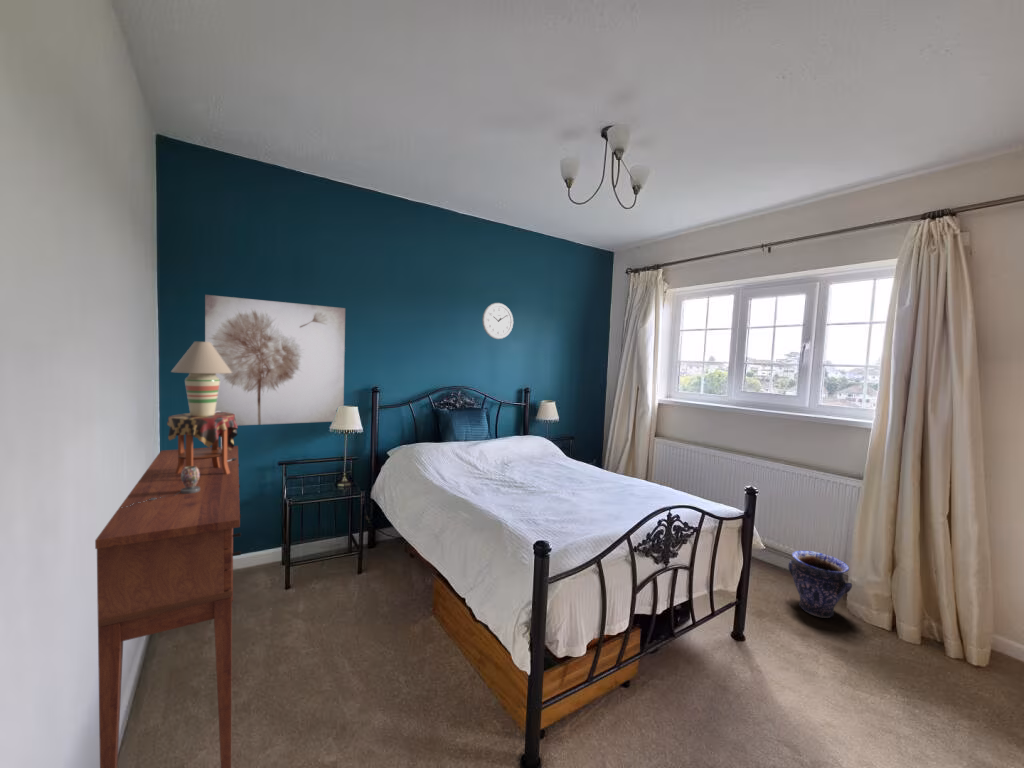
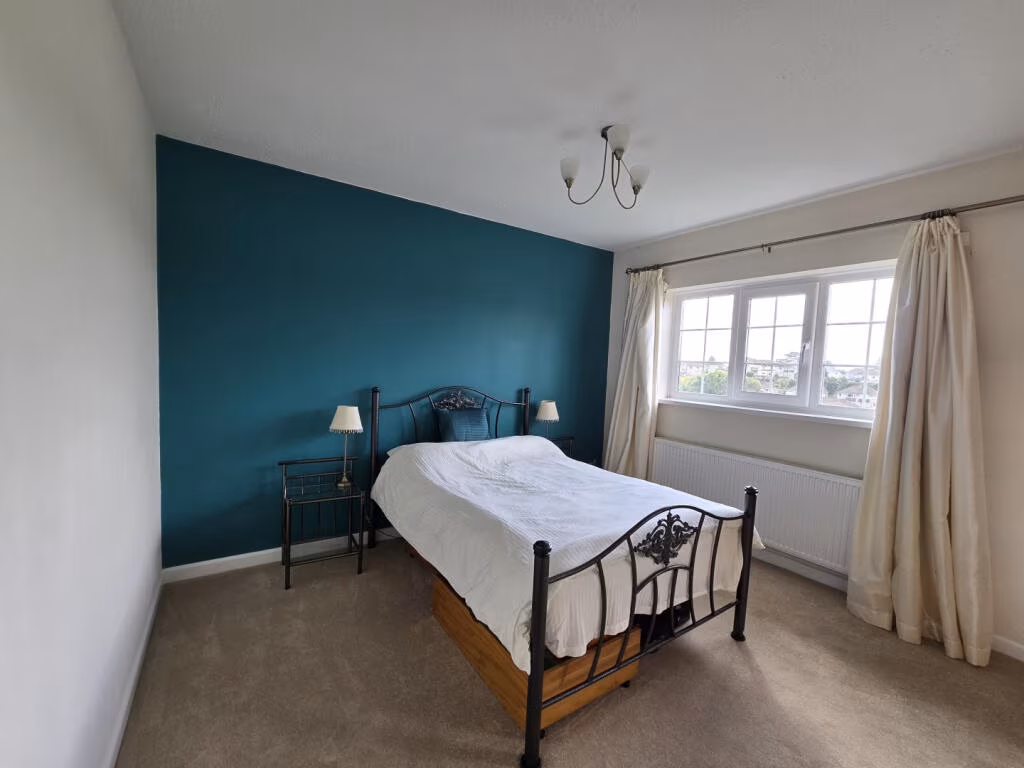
- decorative vase (164, 496)
- wall clock (498, 321)
- console table (191, 578)
- vase (817, 585)
- wall art (279, 363)
- table lamp (204, 406)
